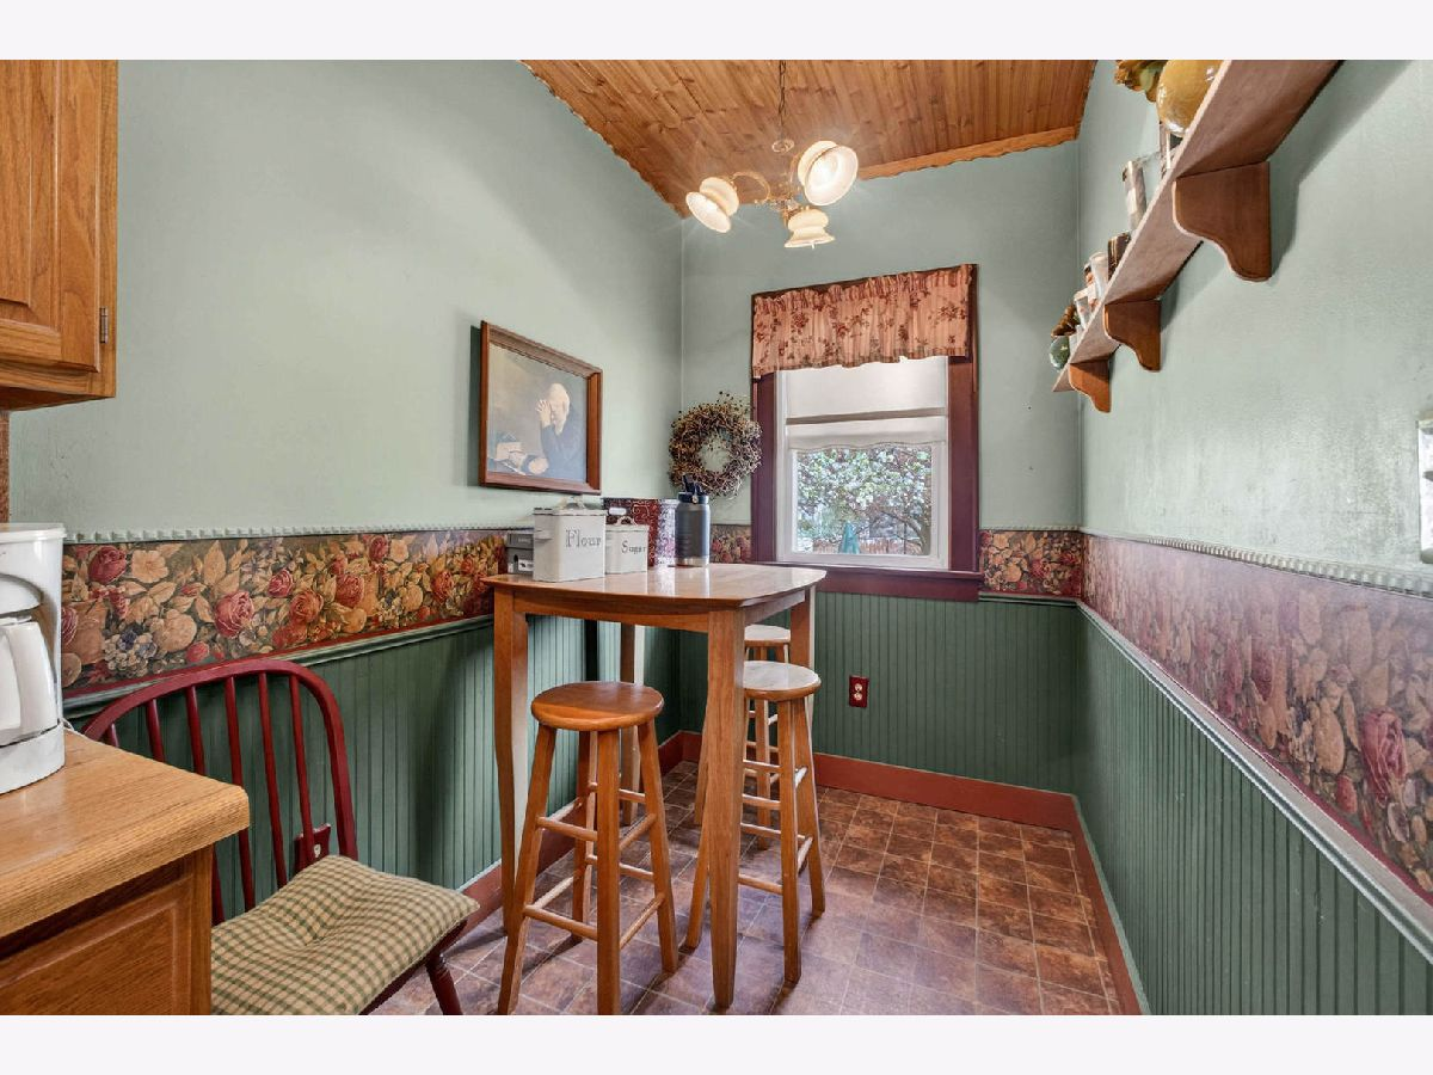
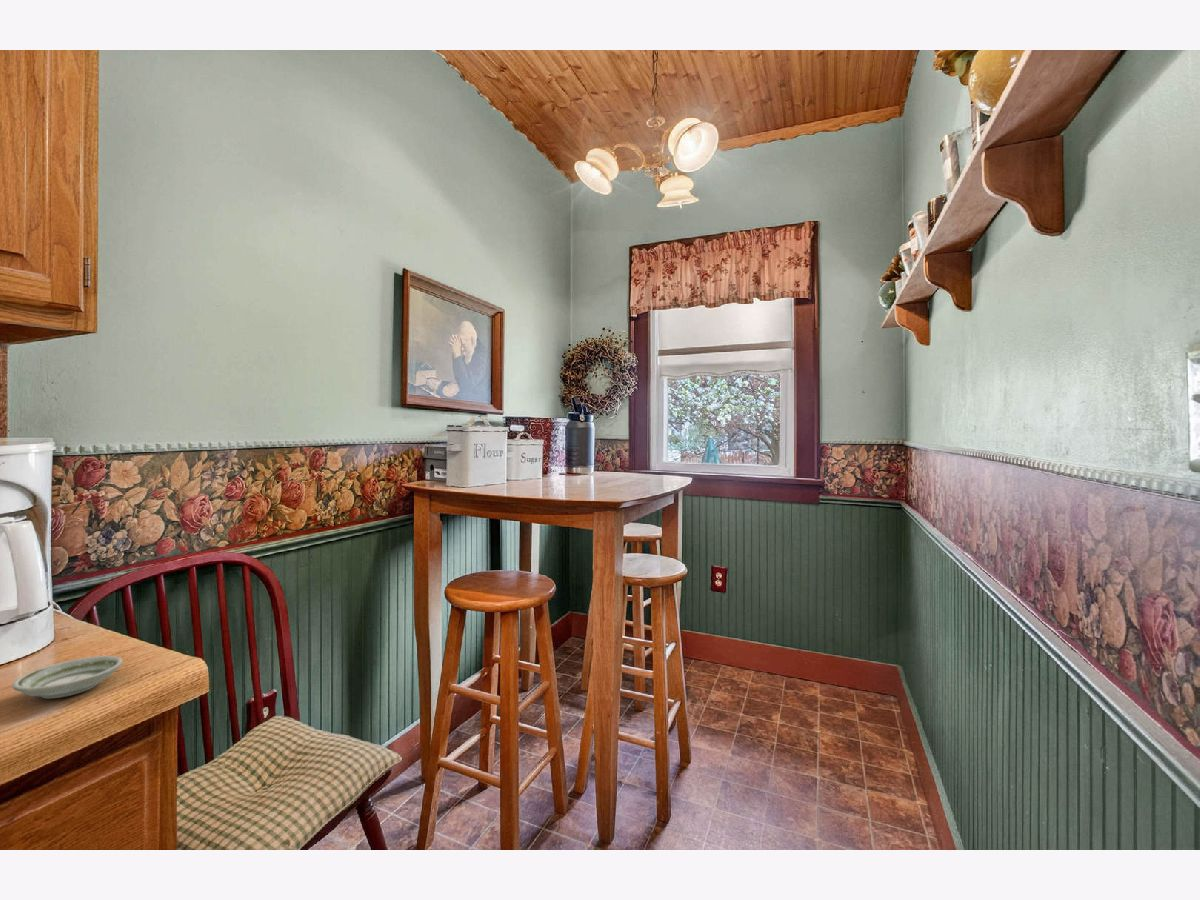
+ saucer (70, 679)
